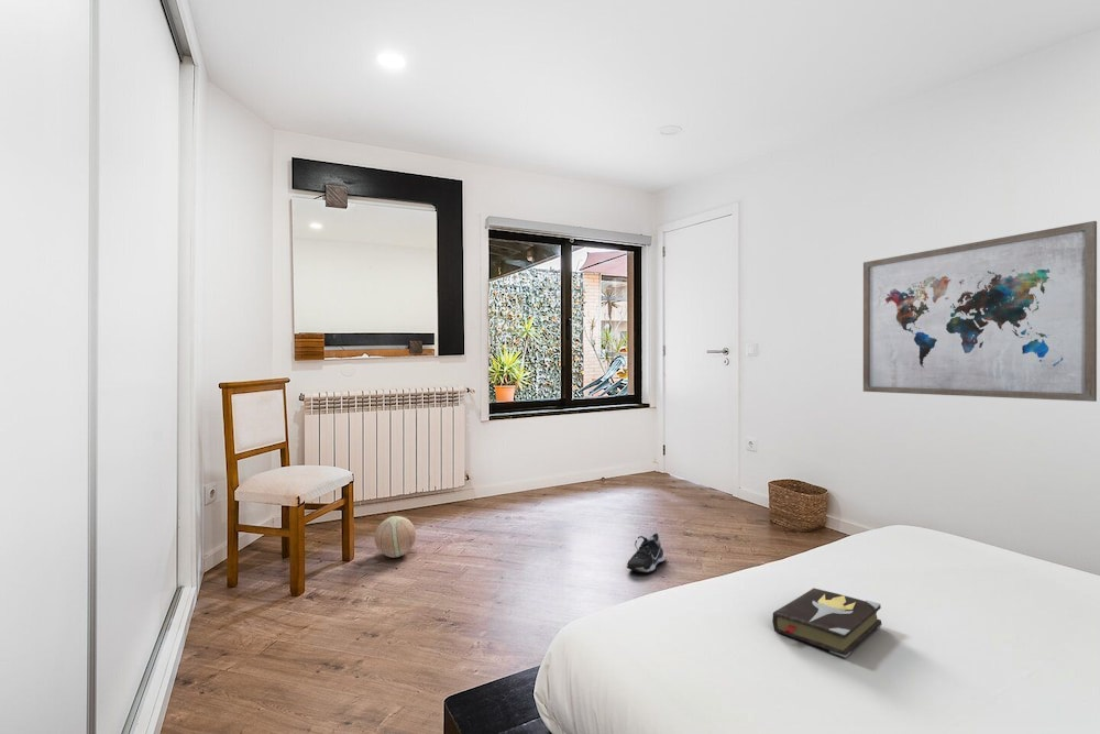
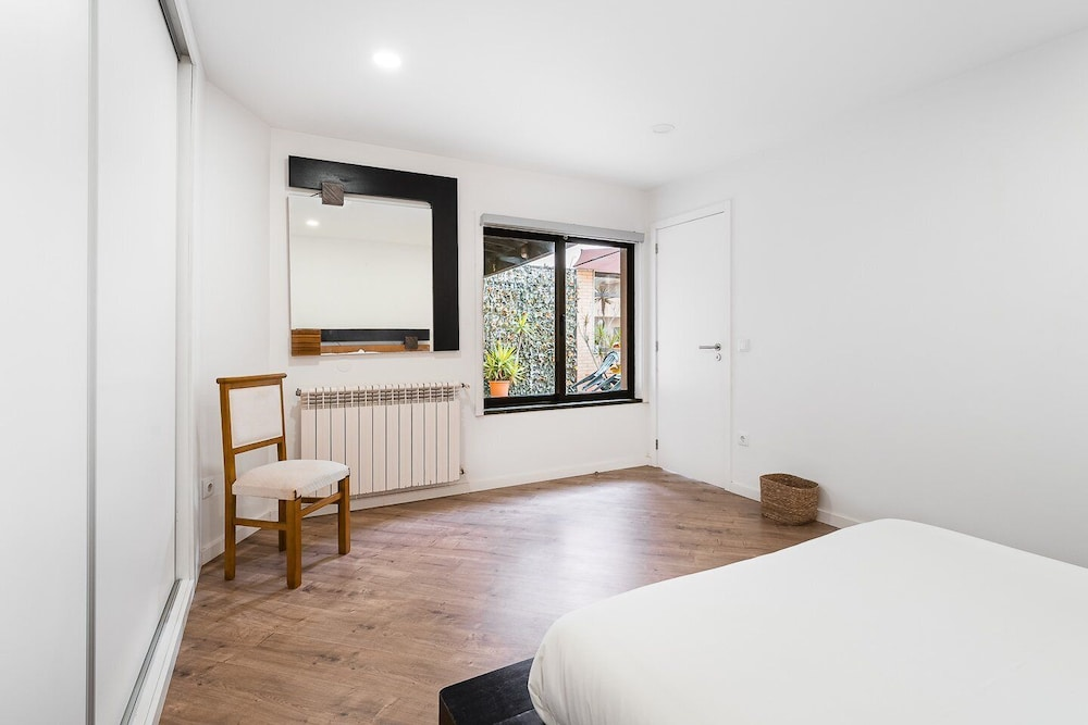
- shoe (646, 552)
- hardback book (827, 616)
- wall art (960, 320)
- ball (395, 536)
